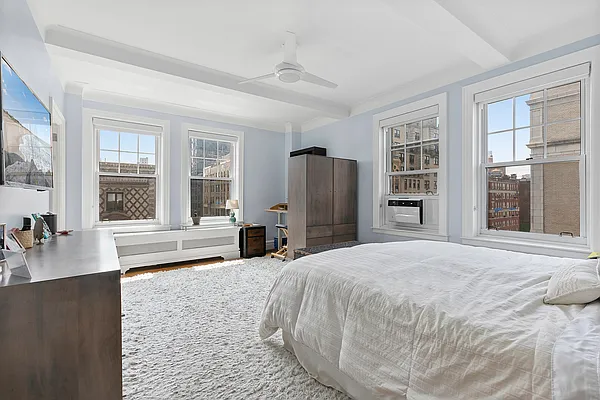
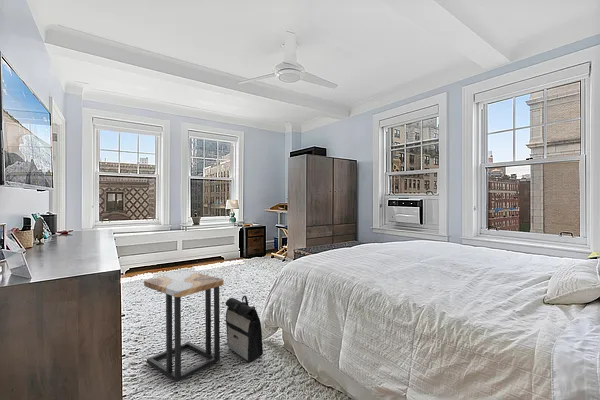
+ side table (180, 321)
+ backpack (243, 324)
